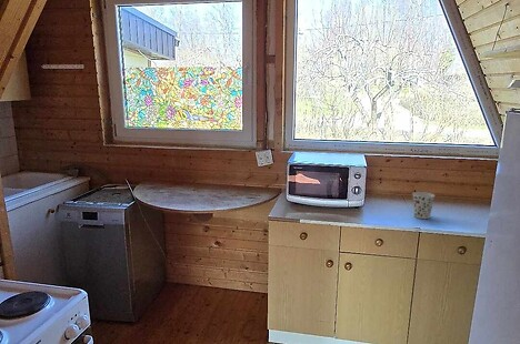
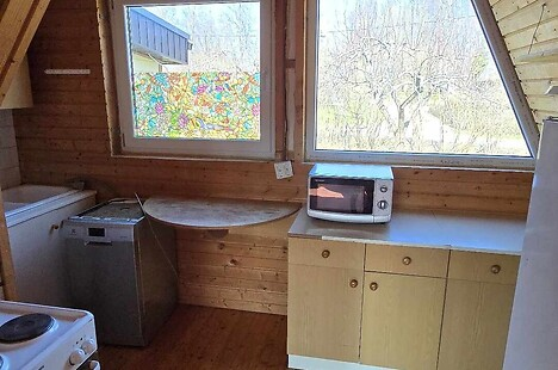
- cup (422, 205)
